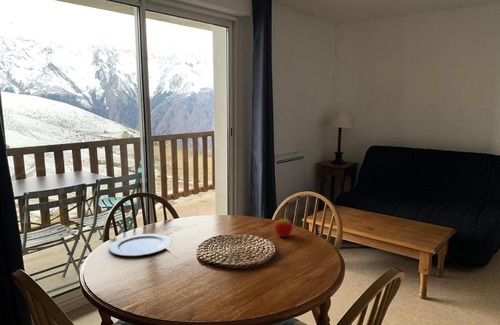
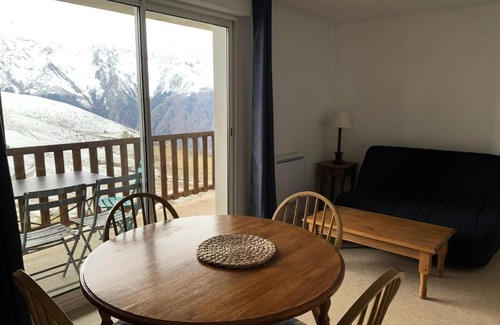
- apple (283, 226)
- plate (141, 244)
